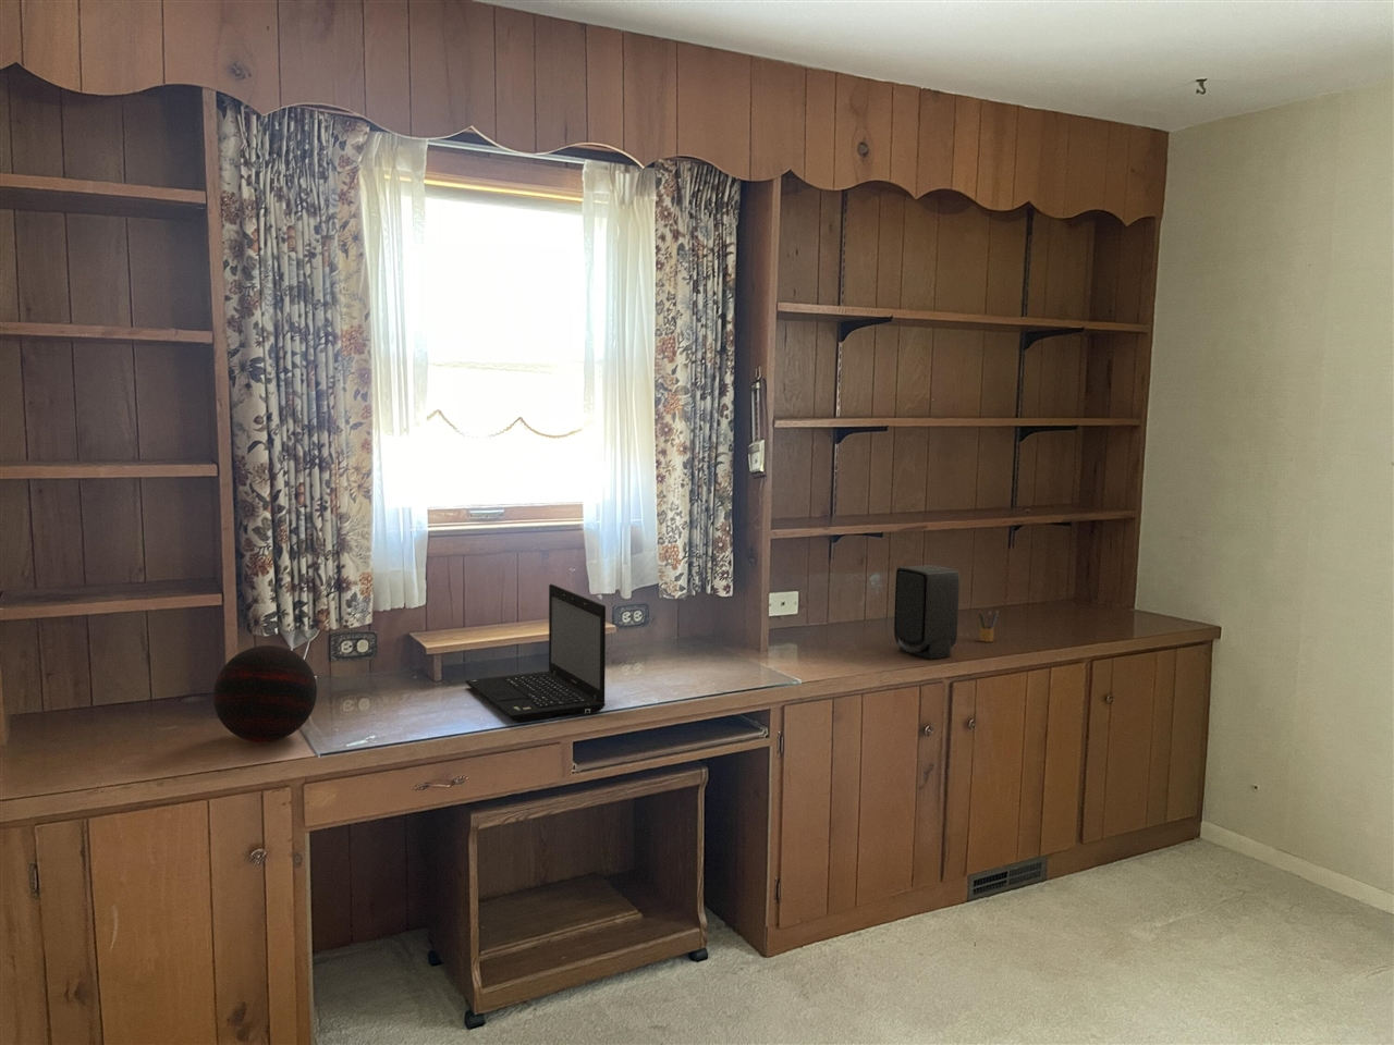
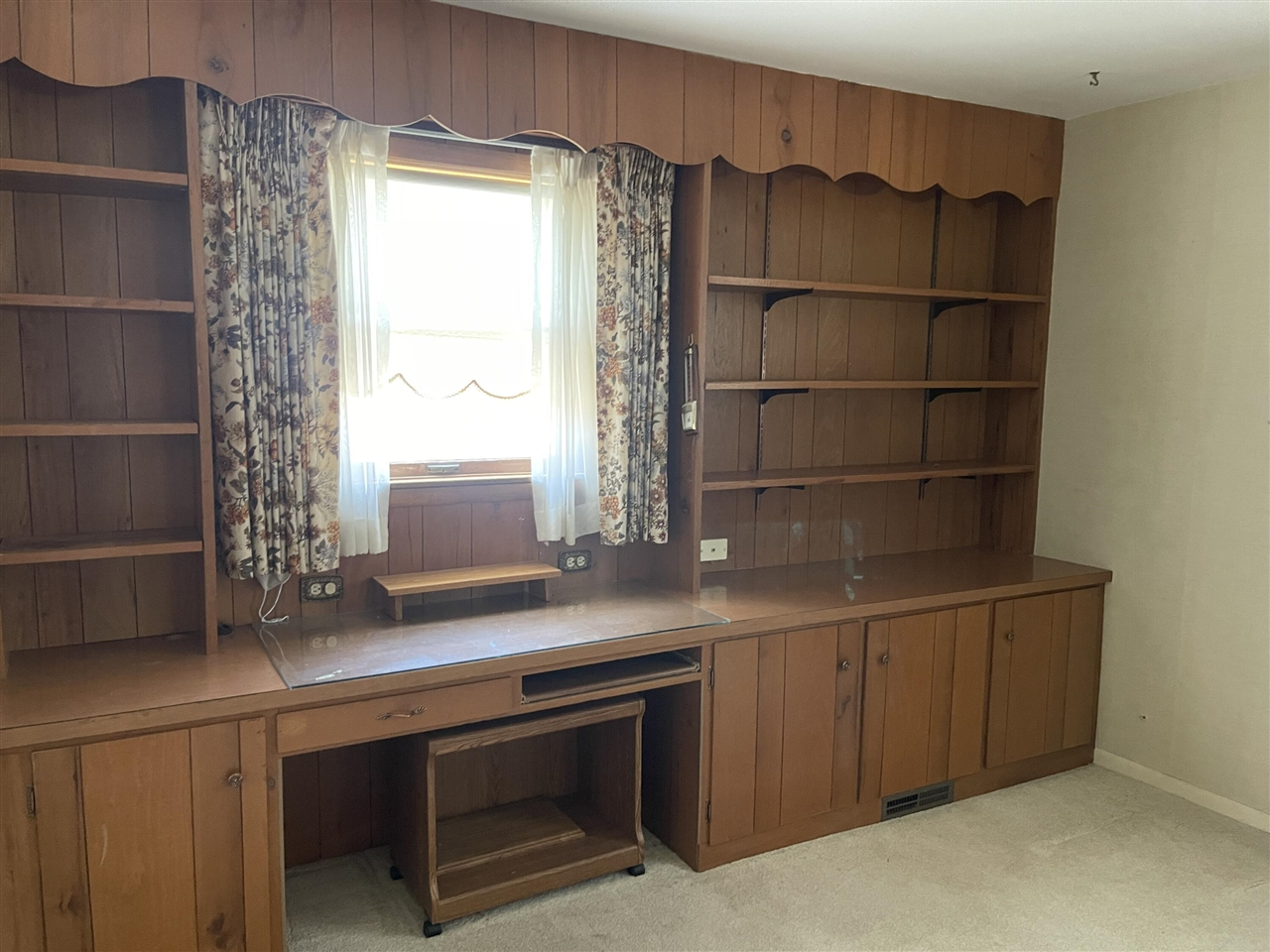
- speaker (925, 610)
- decorative orb (266, 693)
- laptop (549, 649)
- pencil box (988, 623)
